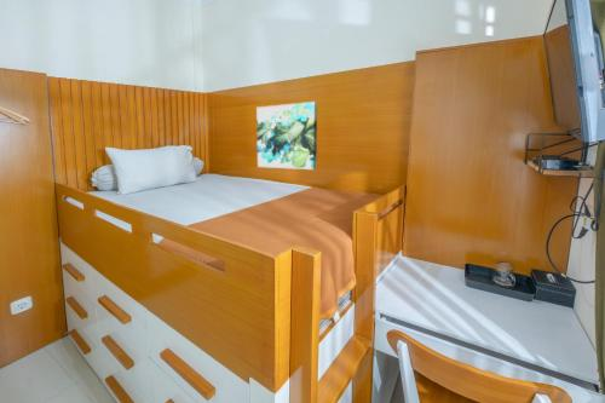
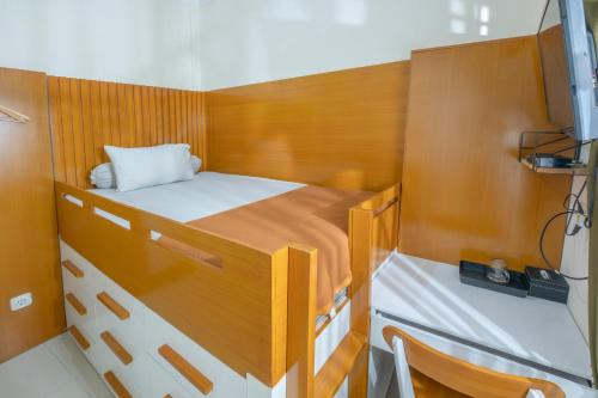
- wall art (284, 137)
